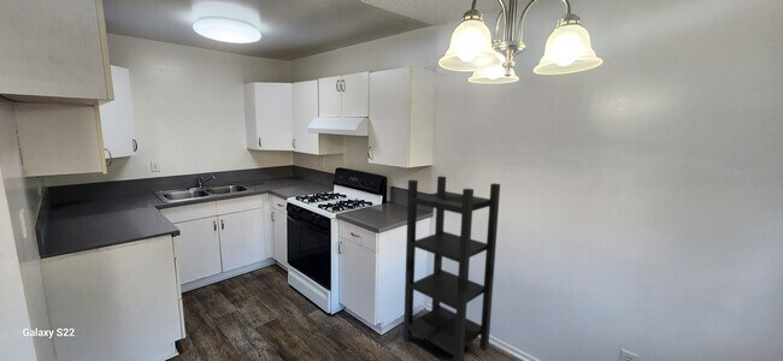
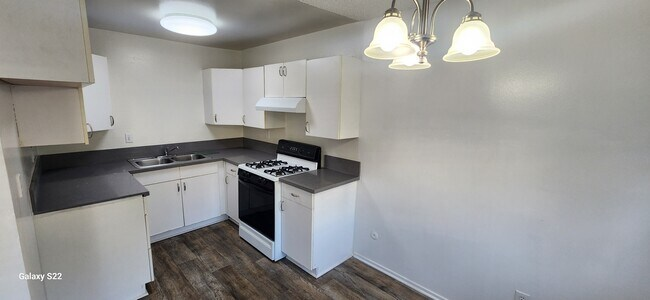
- shelving unit (446, 271)
